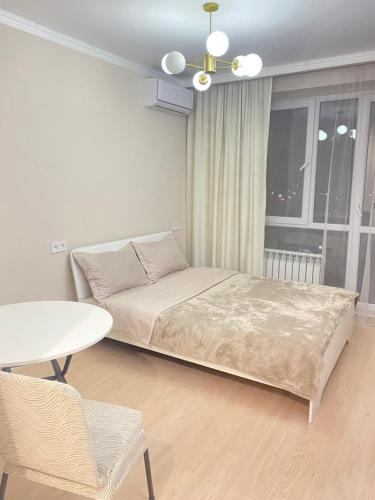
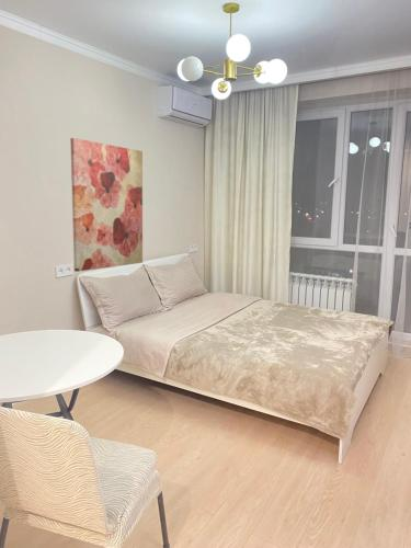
+ wall art (110, 207)
